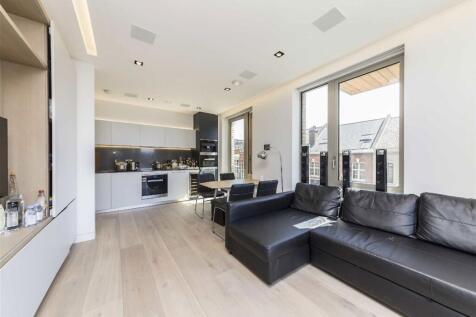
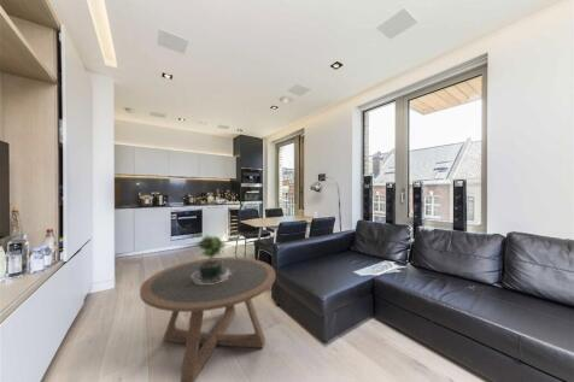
+ potted plant (212, 254)
+ coffee table (213, 307)
